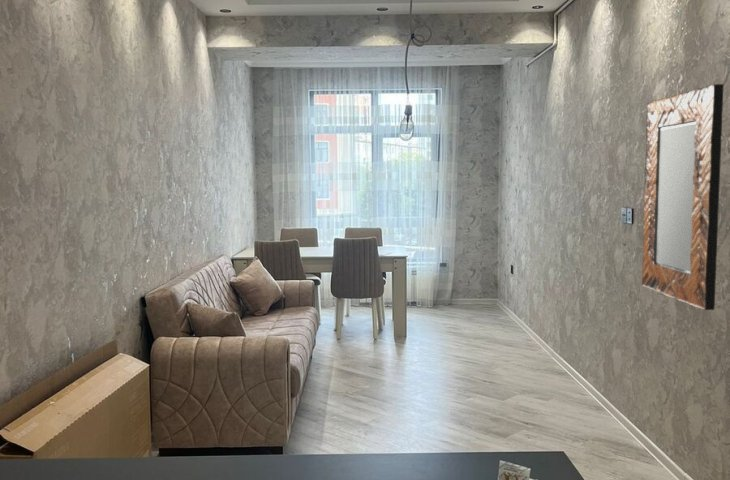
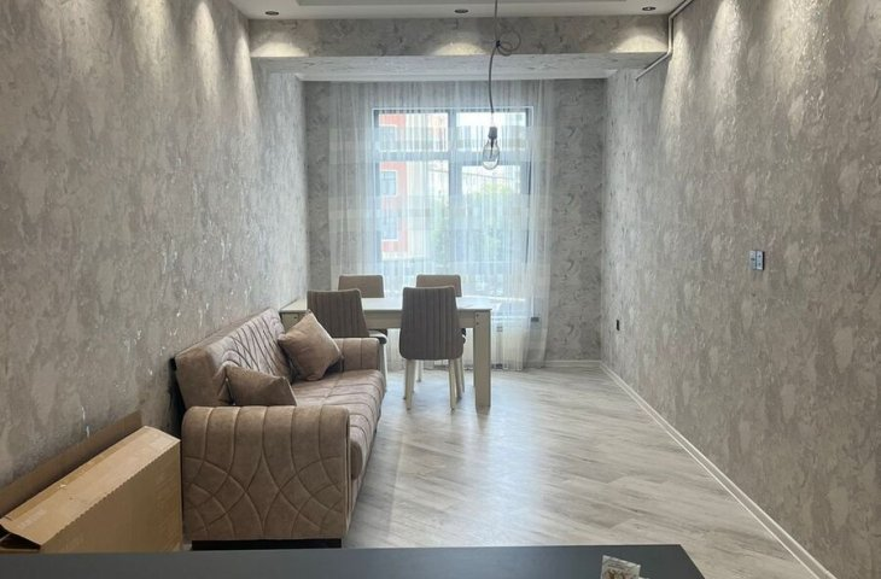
- home mirror (677, 197)
